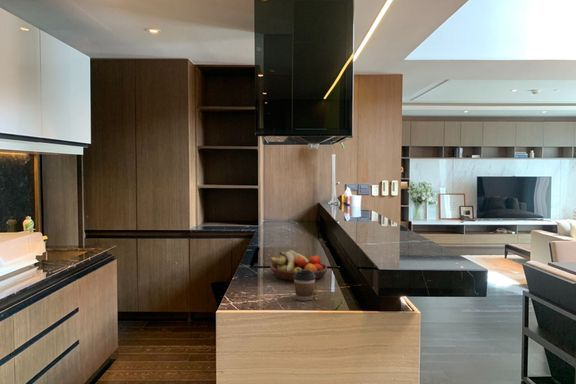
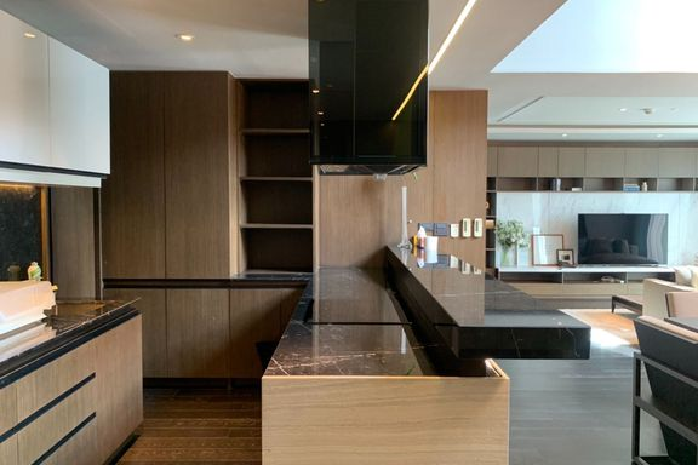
- coffee cup (304, 283)
- fruit bowl (298, 263)
